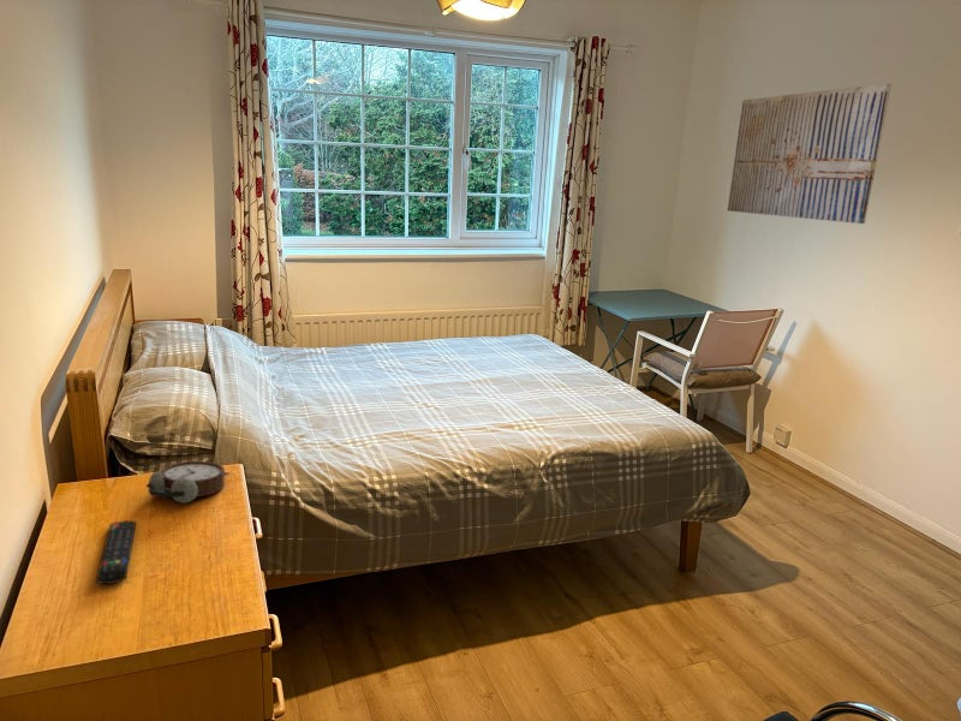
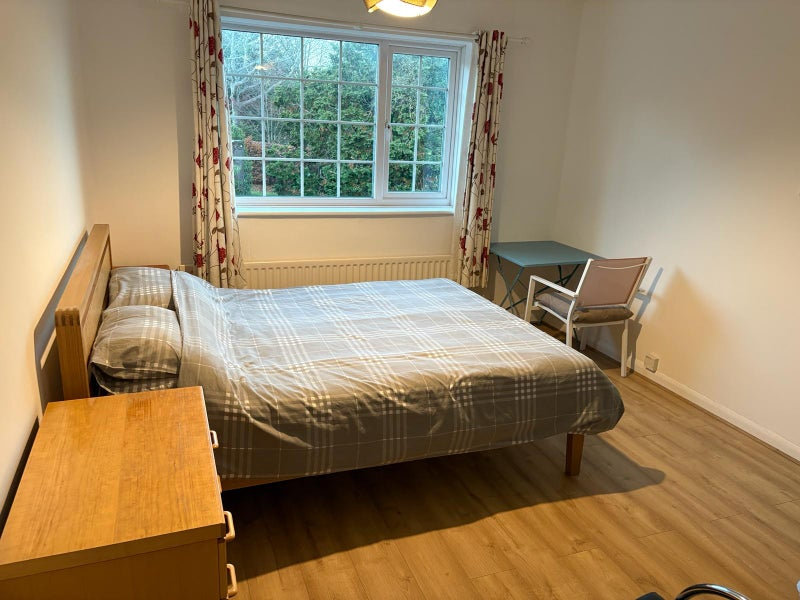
- wall art (798, 155)
- alarm clock (185, 479)
- remote control (118, 549)
